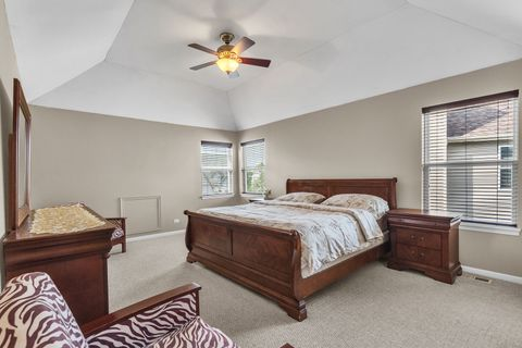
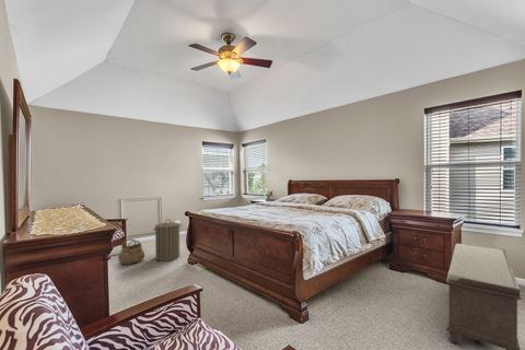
+ basket (131, 250)
+ laundry hamper (167, 238)
+ bench (479, 288)
